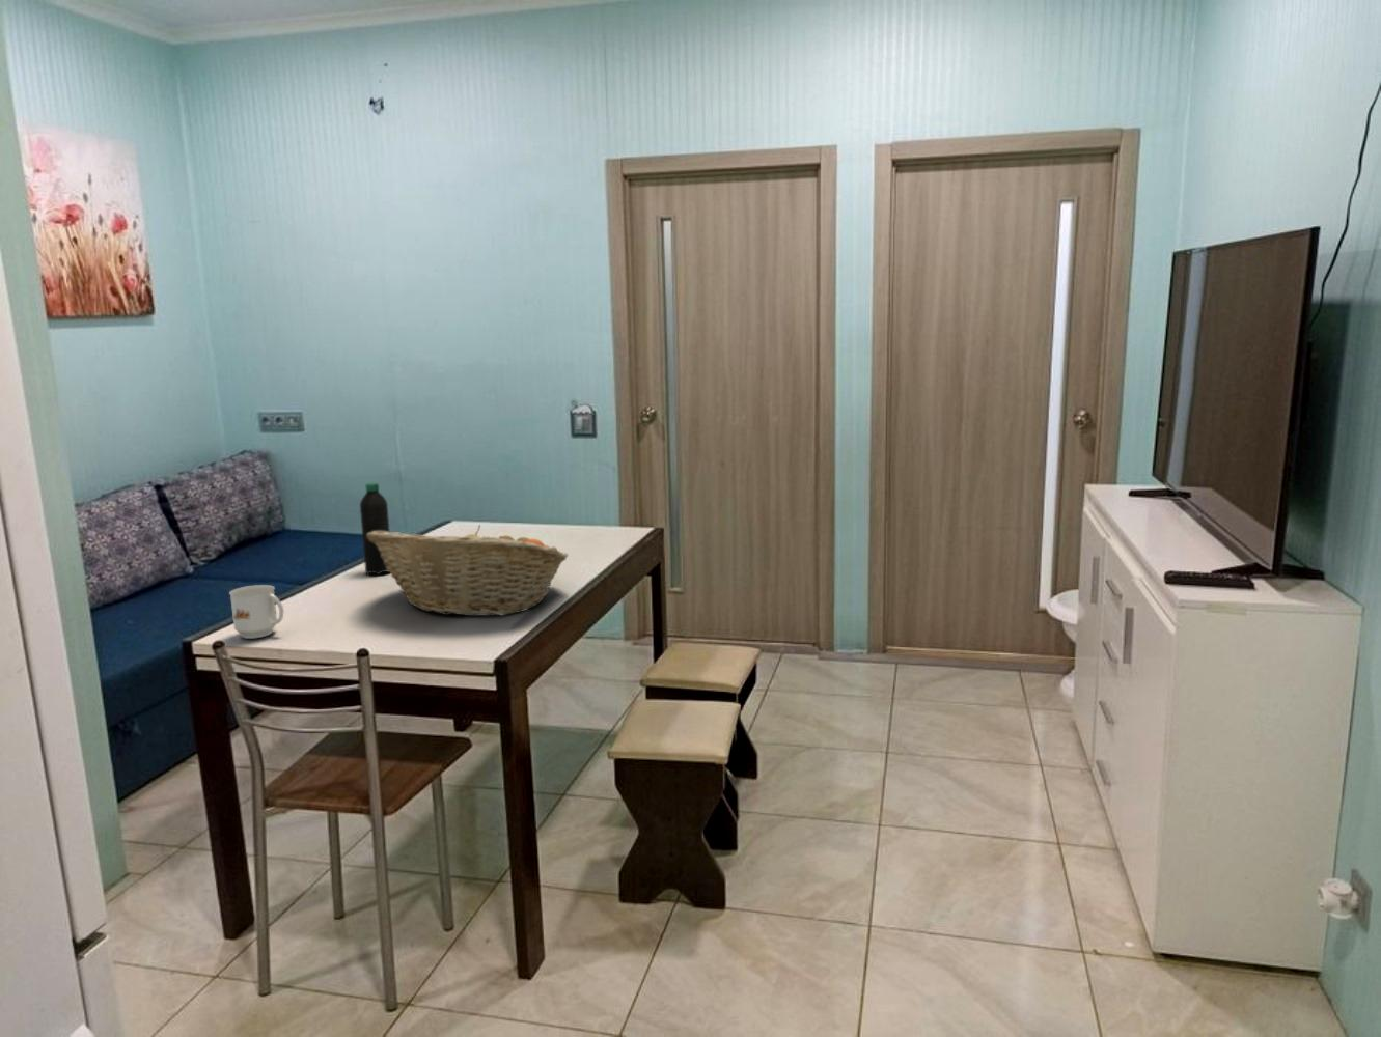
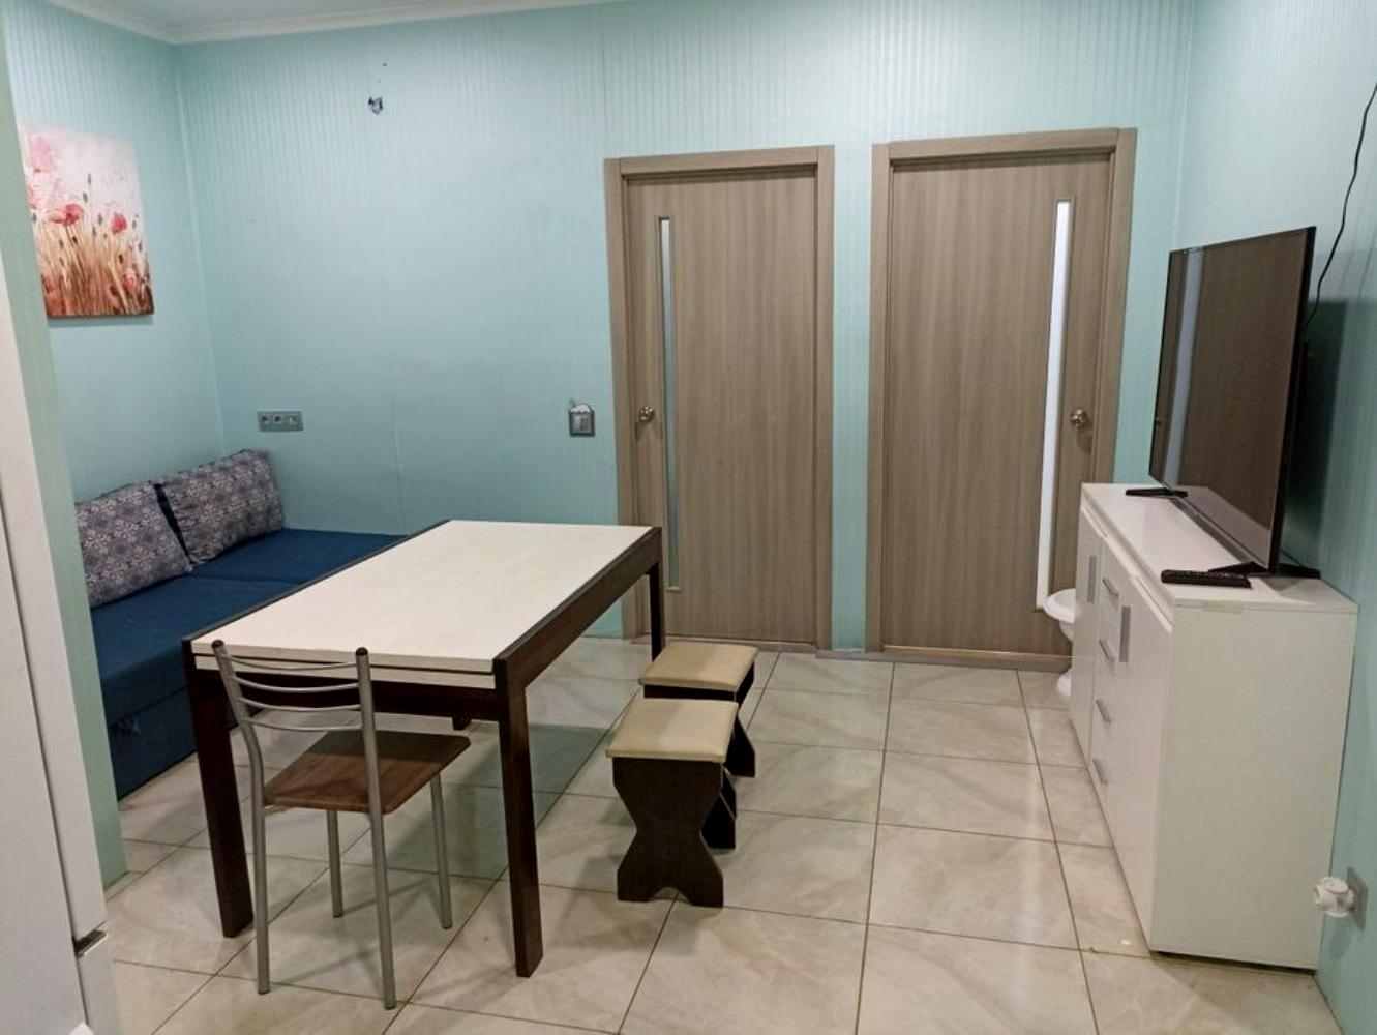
- mug (259, 612)
- fruit basket (468, 561)
- water bottle (376, 528)
